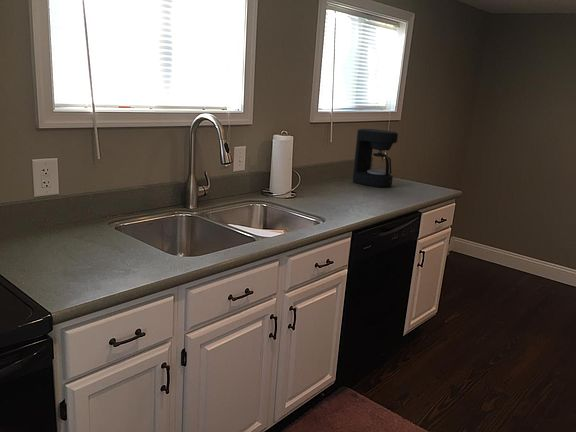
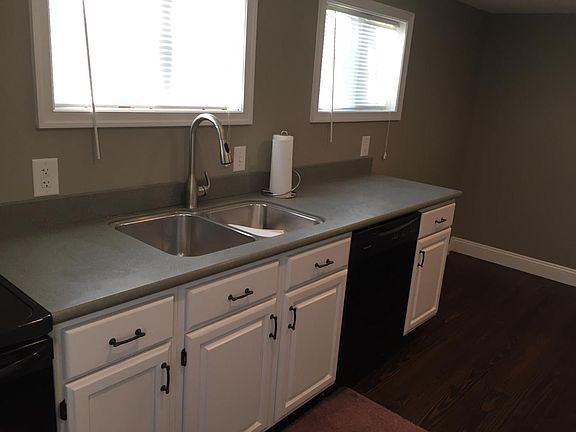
- coffee maker (375, 155)
